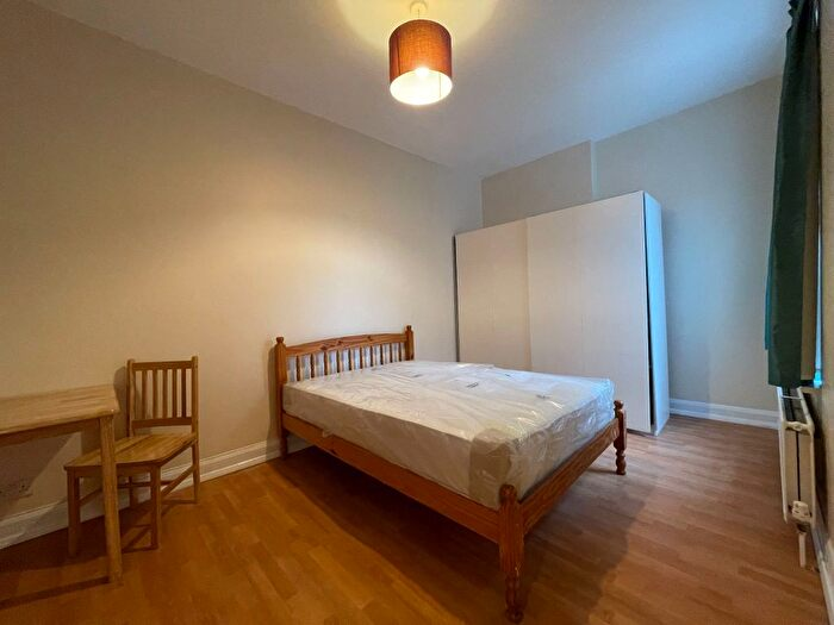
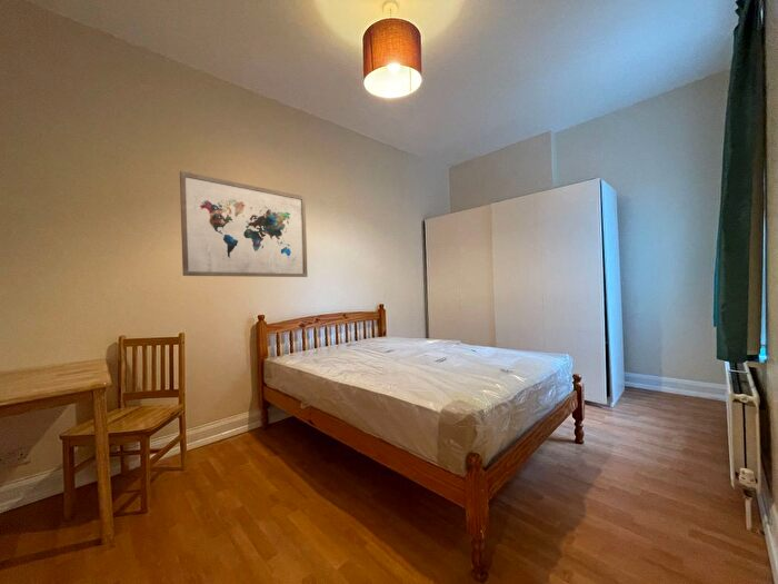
+ wall art (251, 230)
